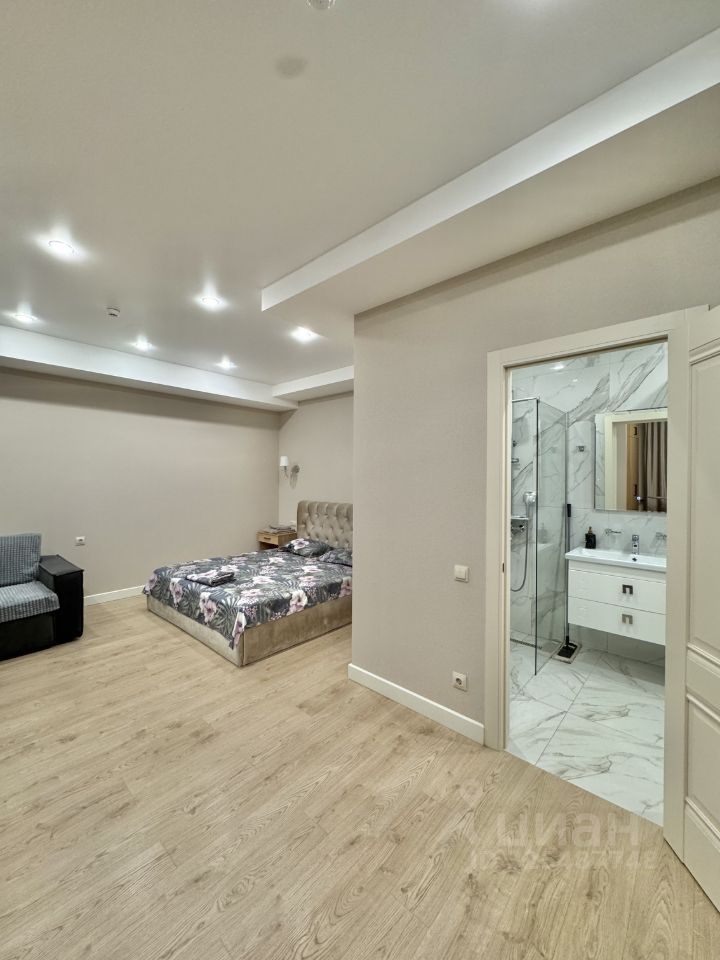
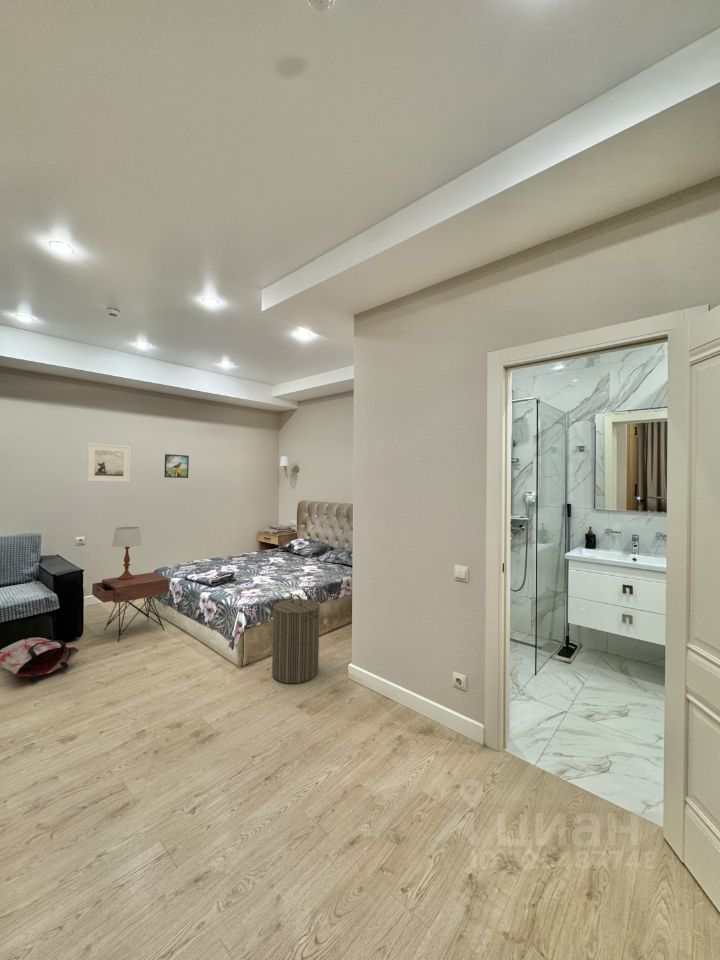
+ bag (34, 653)
+ nightstand (130, 604)
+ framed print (109, 463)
+ laundry hamper (296, 633)
+ table lamp (127, 552)
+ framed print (176, 466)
